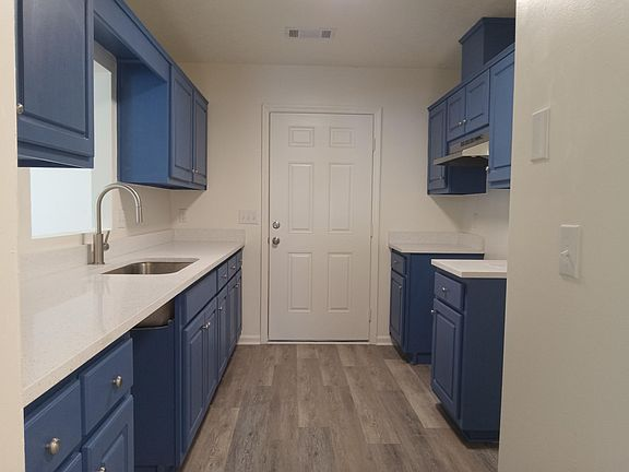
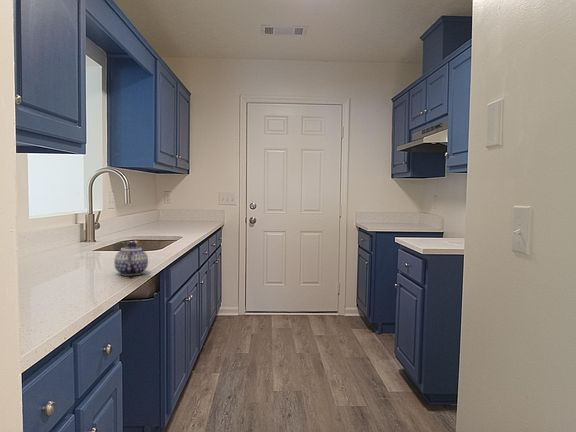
+ teapot (131, 257)
